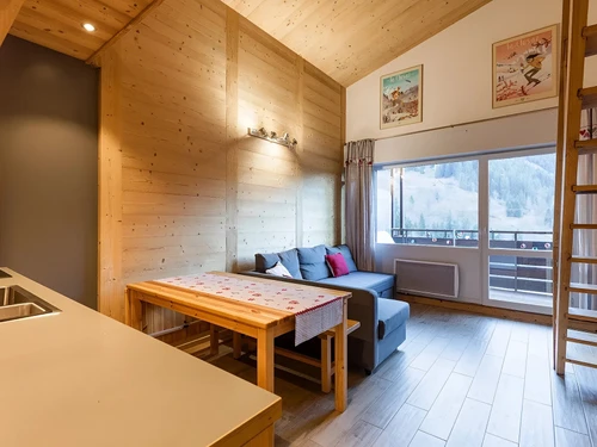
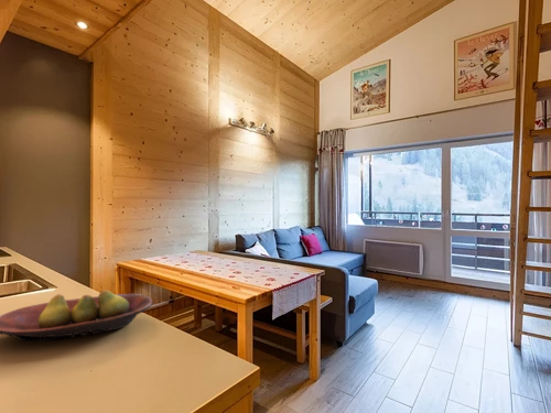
+ fruit bowl (80, 311)
